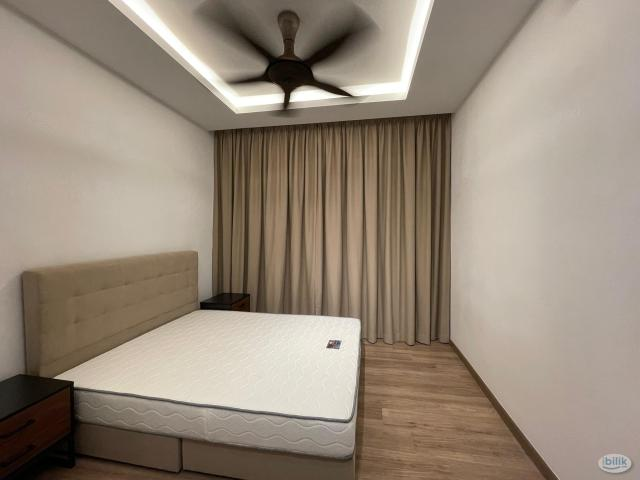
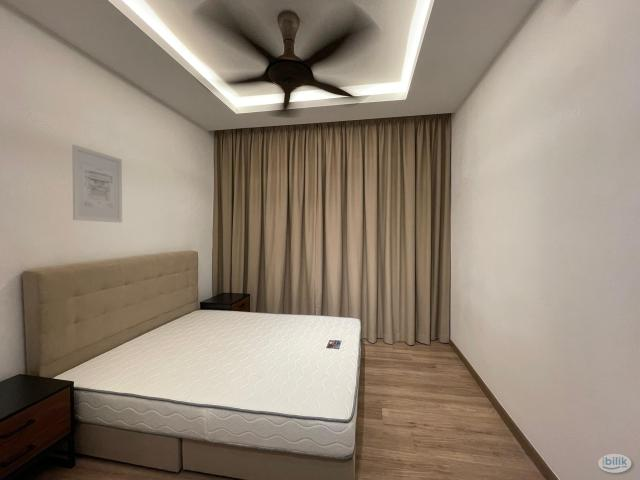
+ wall art (99, 187)
